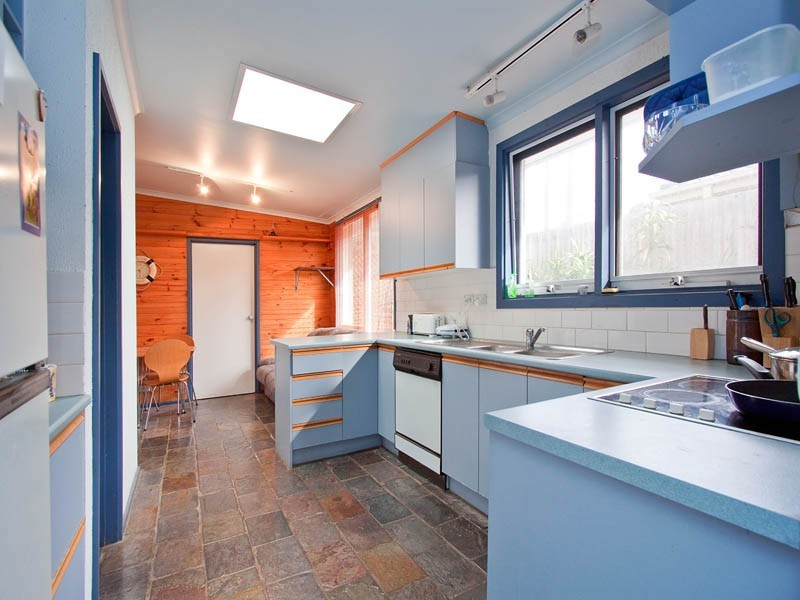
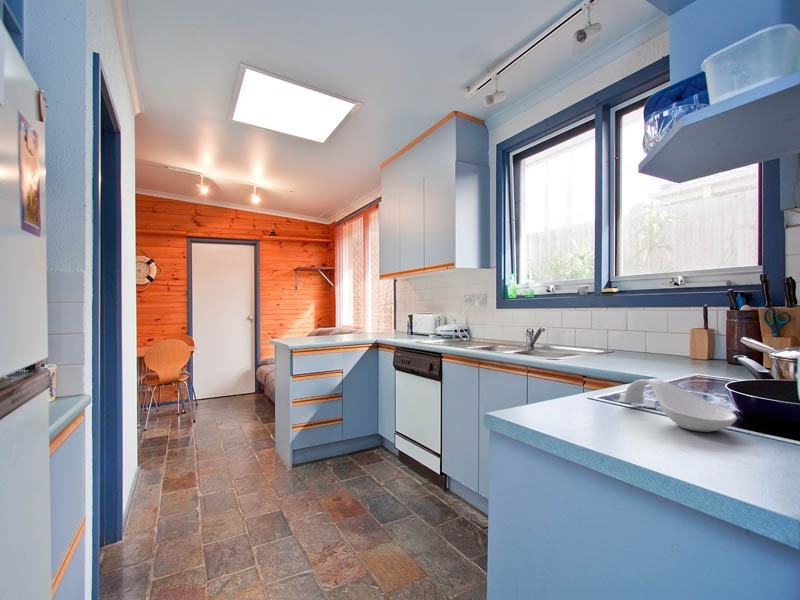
+ spoon rest (671, 401)
